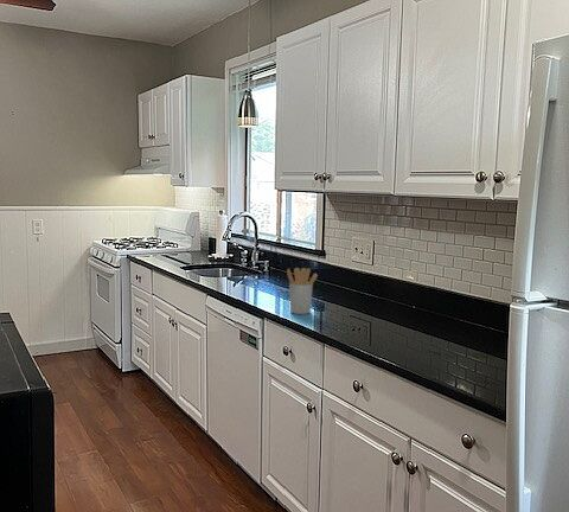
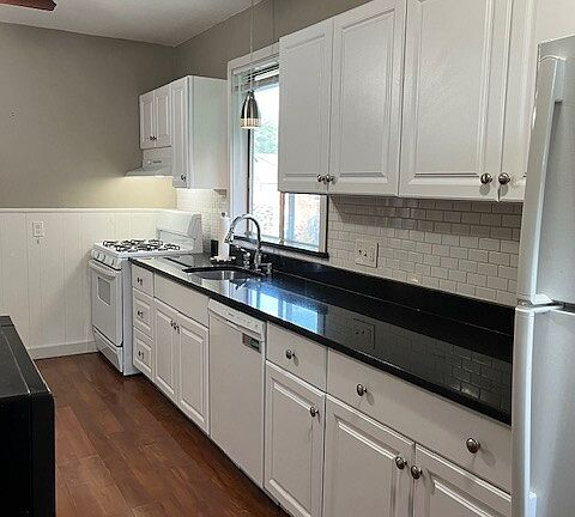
- utensil holder (300, 289)
